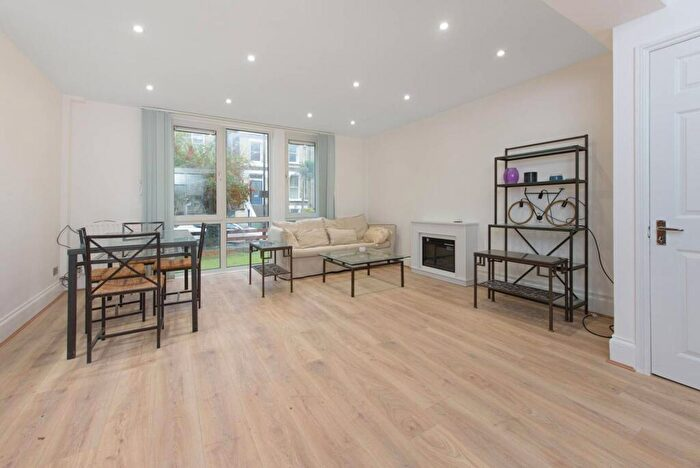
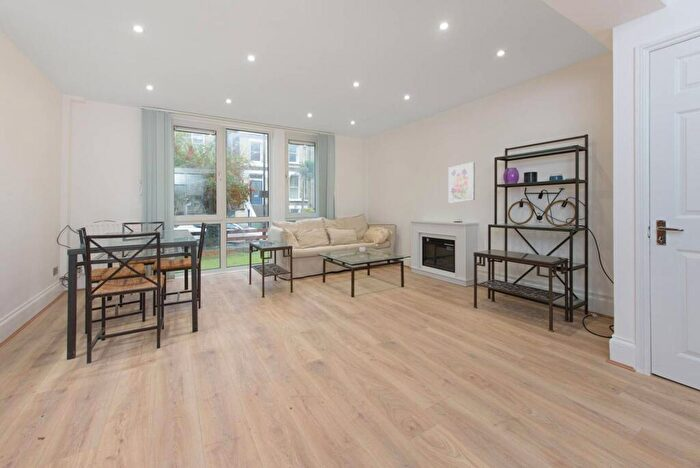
+ wall art (461, 183)
